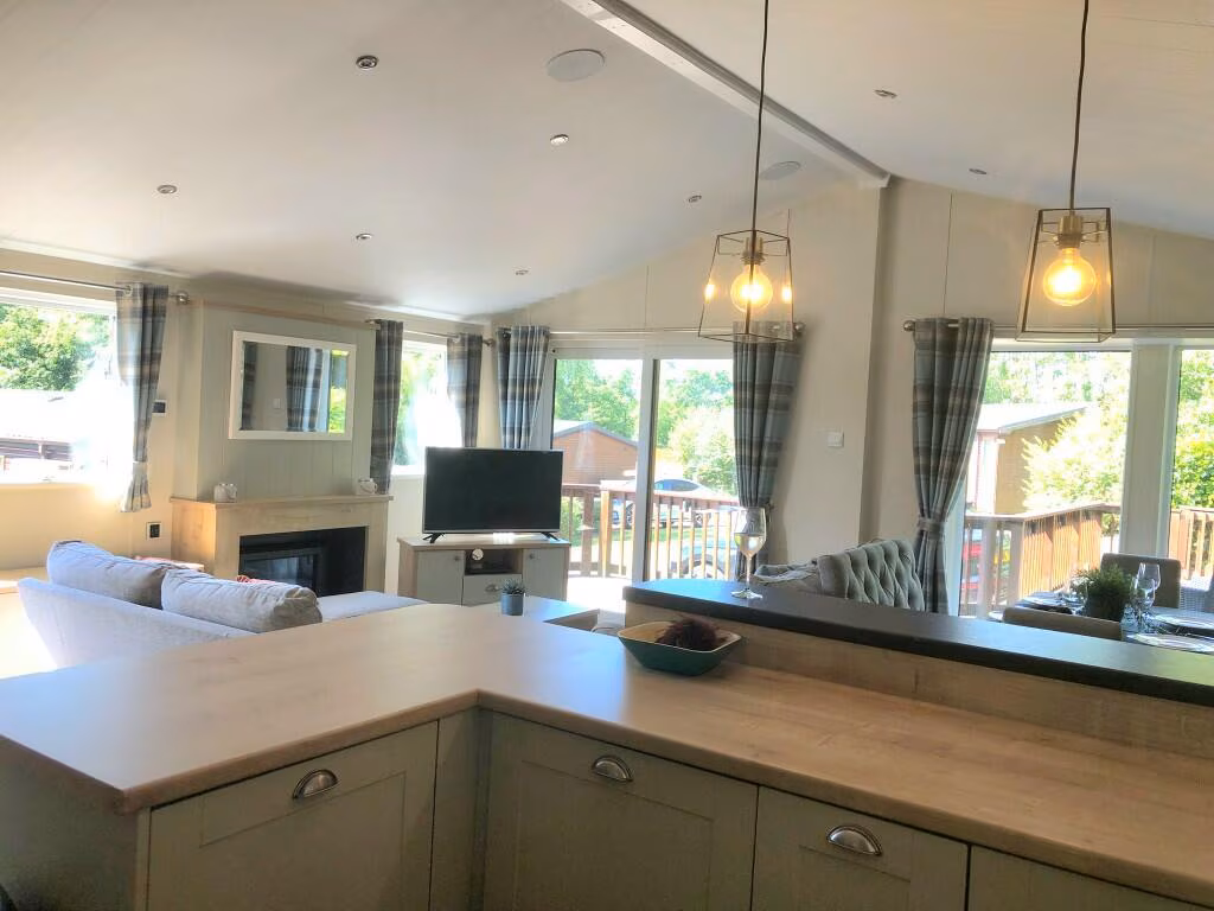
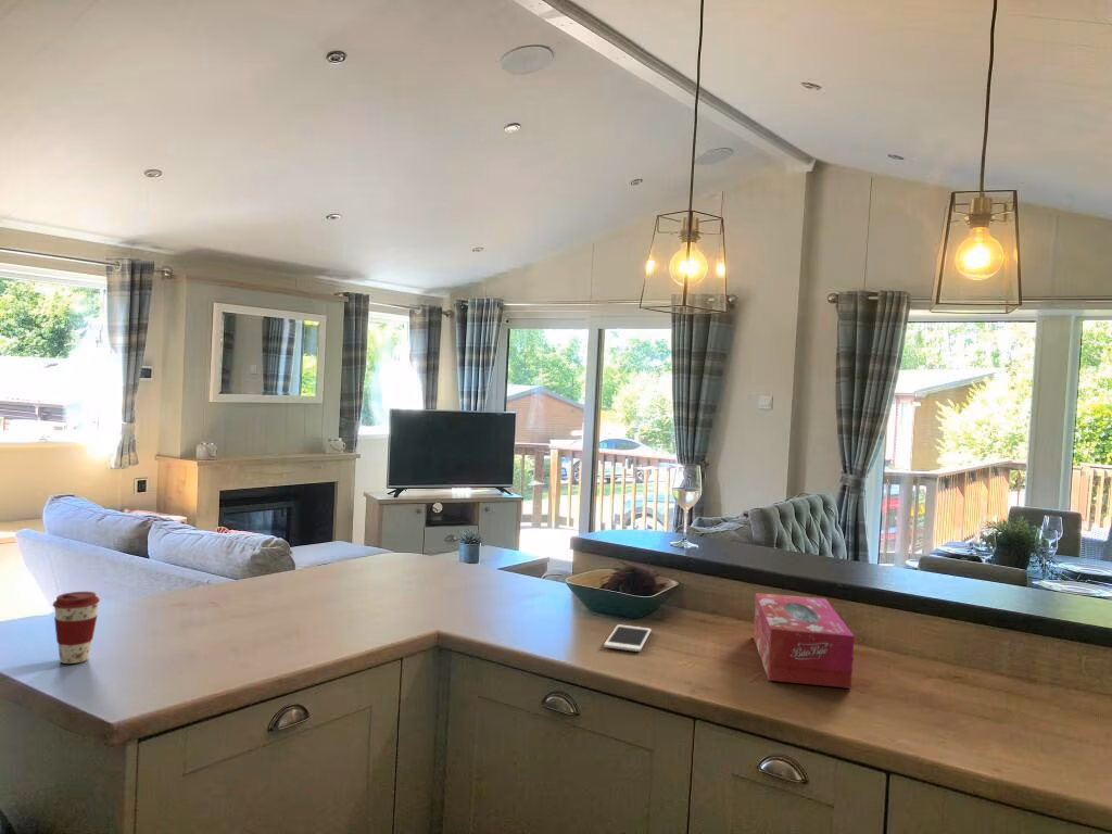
+ coffee cup (75, 627)
+ cell phone (628, 637)
+ tissue box (798, 635)
